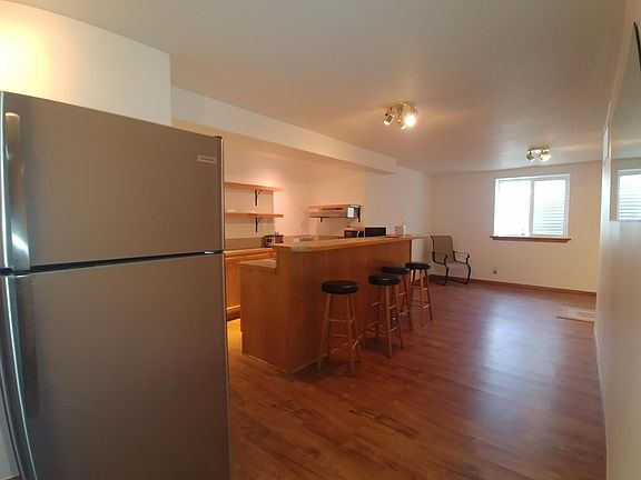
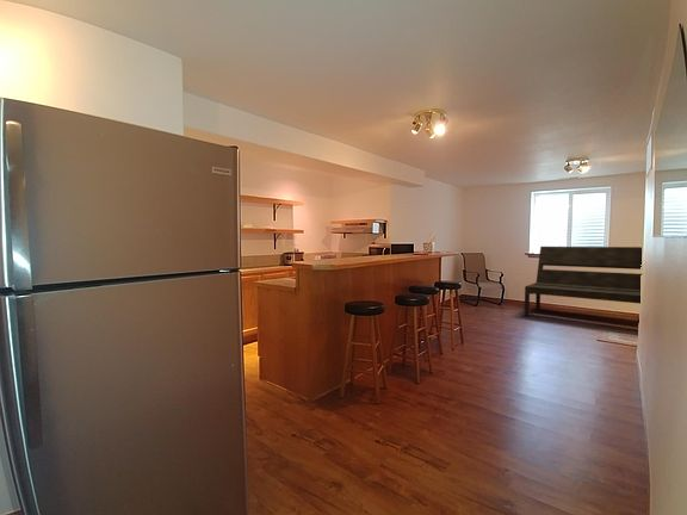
+ bench (598, 283)
